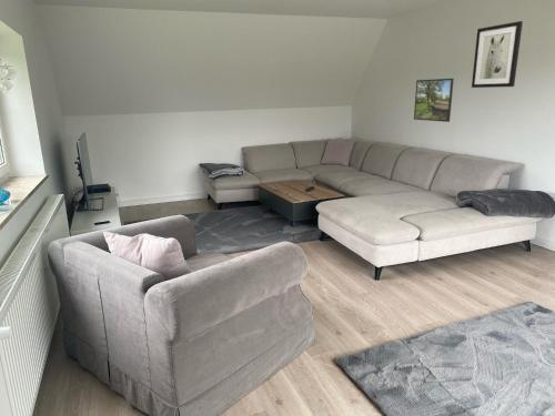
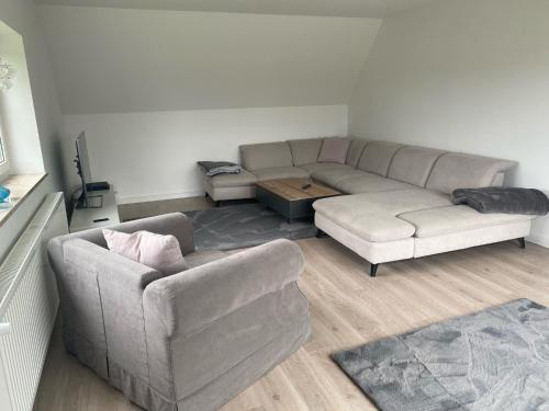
- wall art (495, 57)
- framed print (432, 100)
